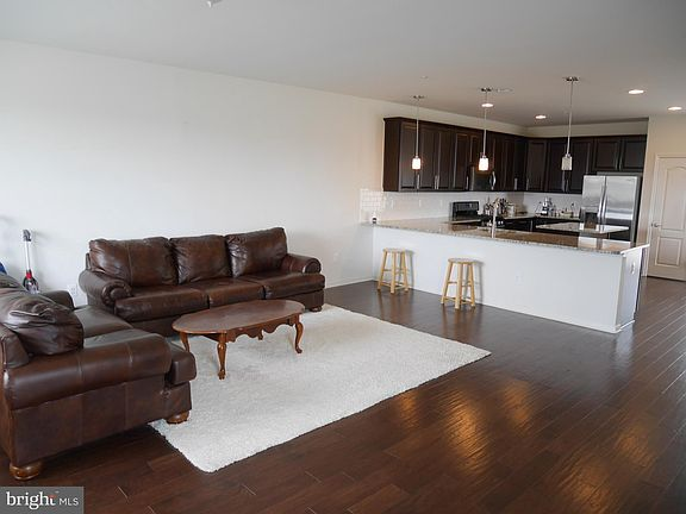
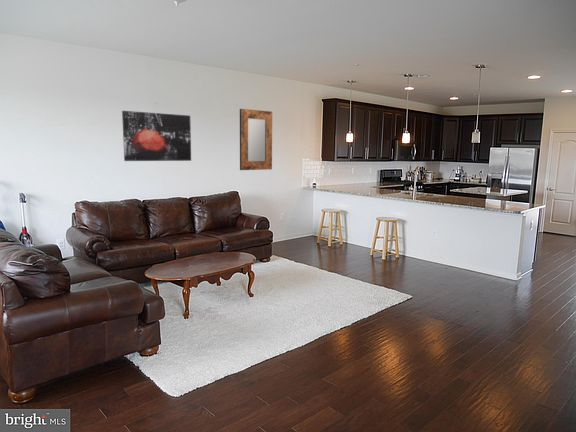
+ home mirror (256, 140)
+ wall art (158, 137)
